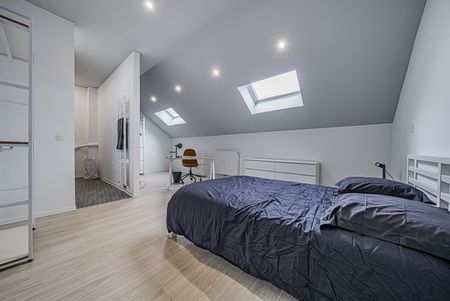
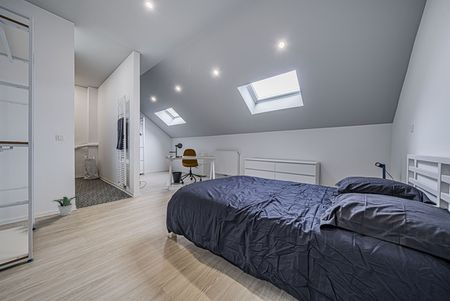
+ potted plant (66, 205)
